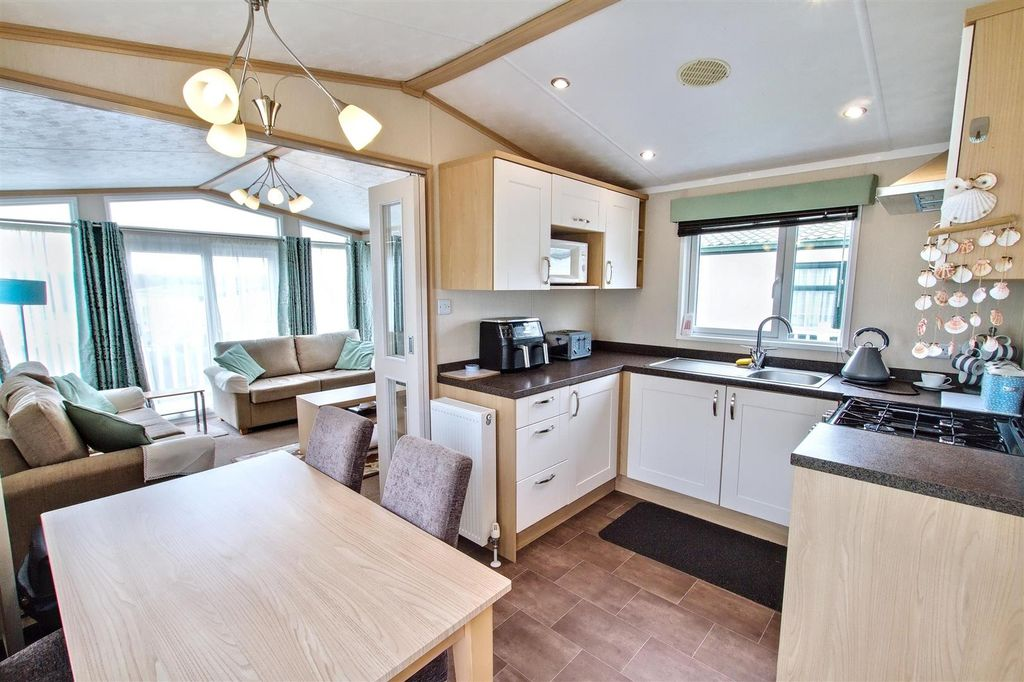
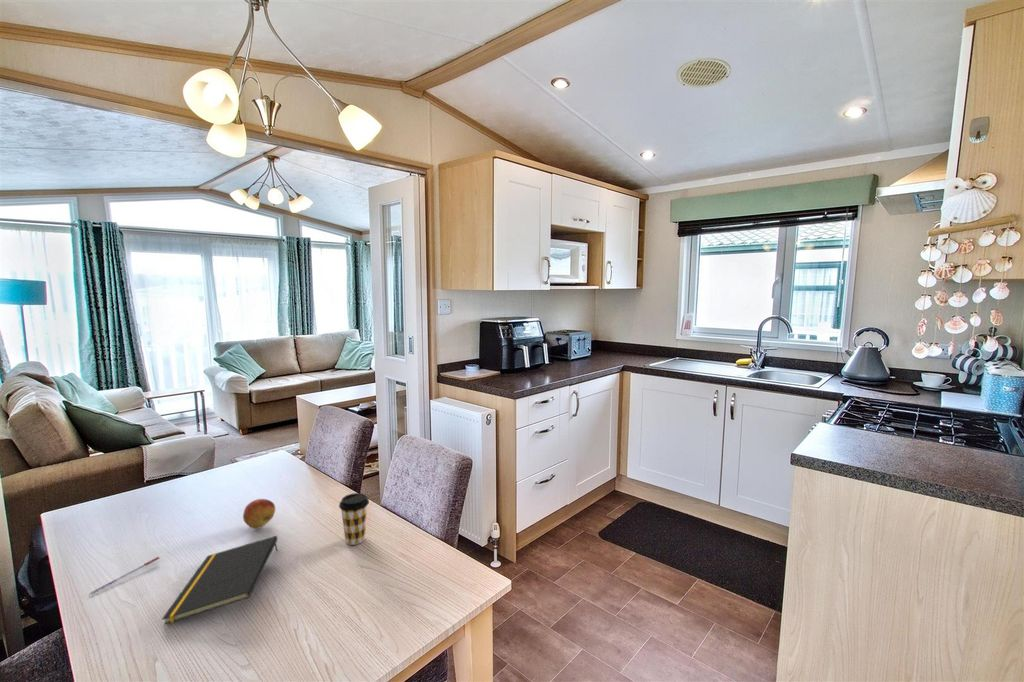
+ pen (126, 574)
+ coffee cup (354, 519)
+ notepad (226, 574)
+ fruit (258, 513)
